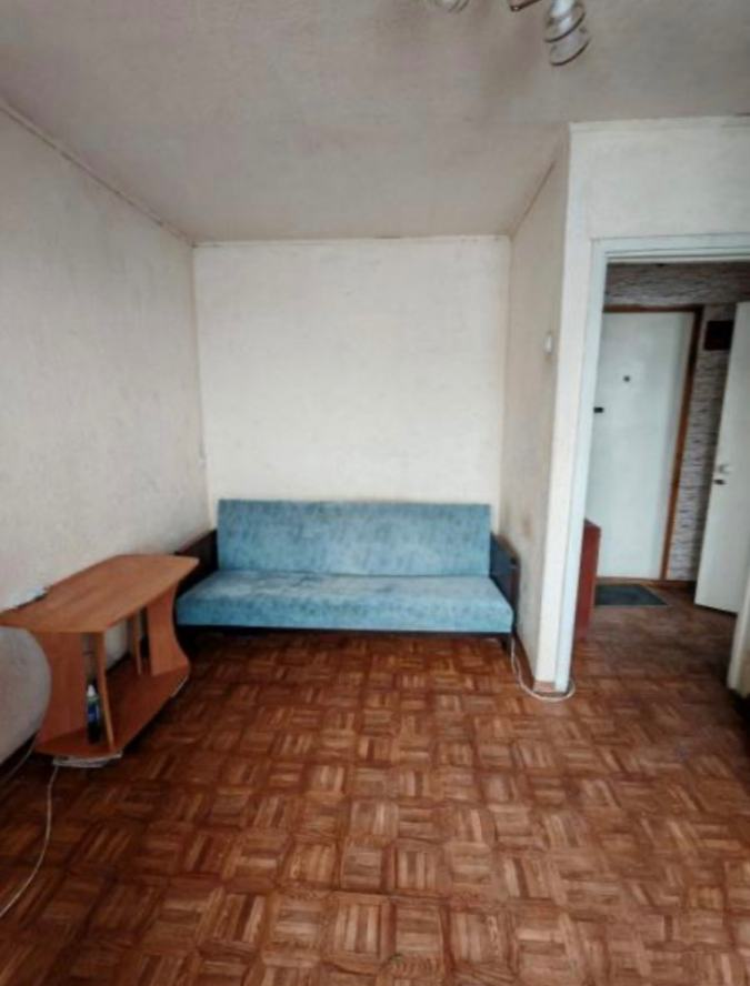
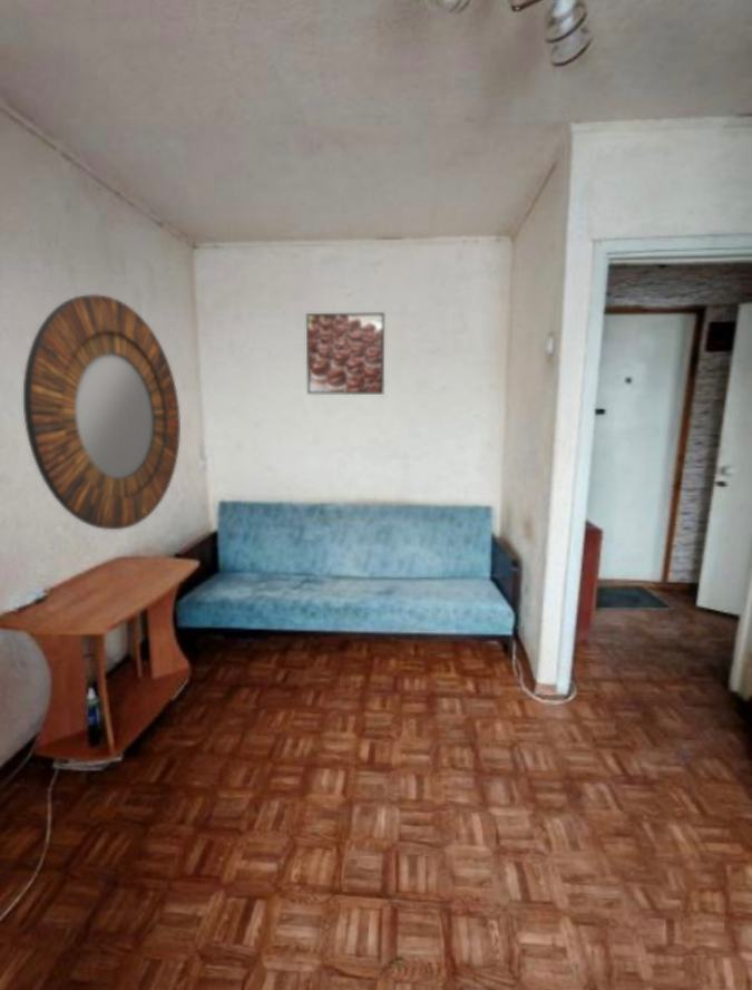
+ home mirror (119, 416)
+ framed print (344, 353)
